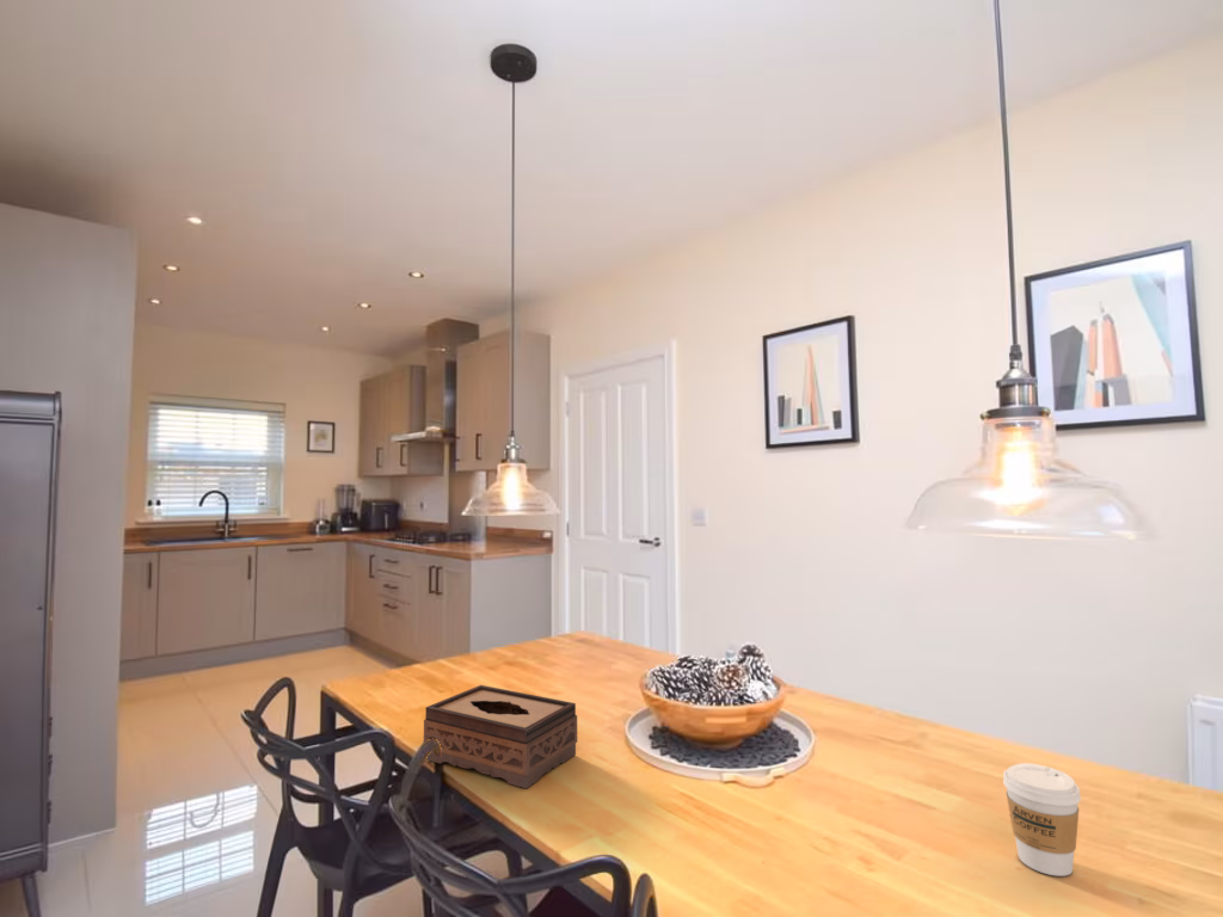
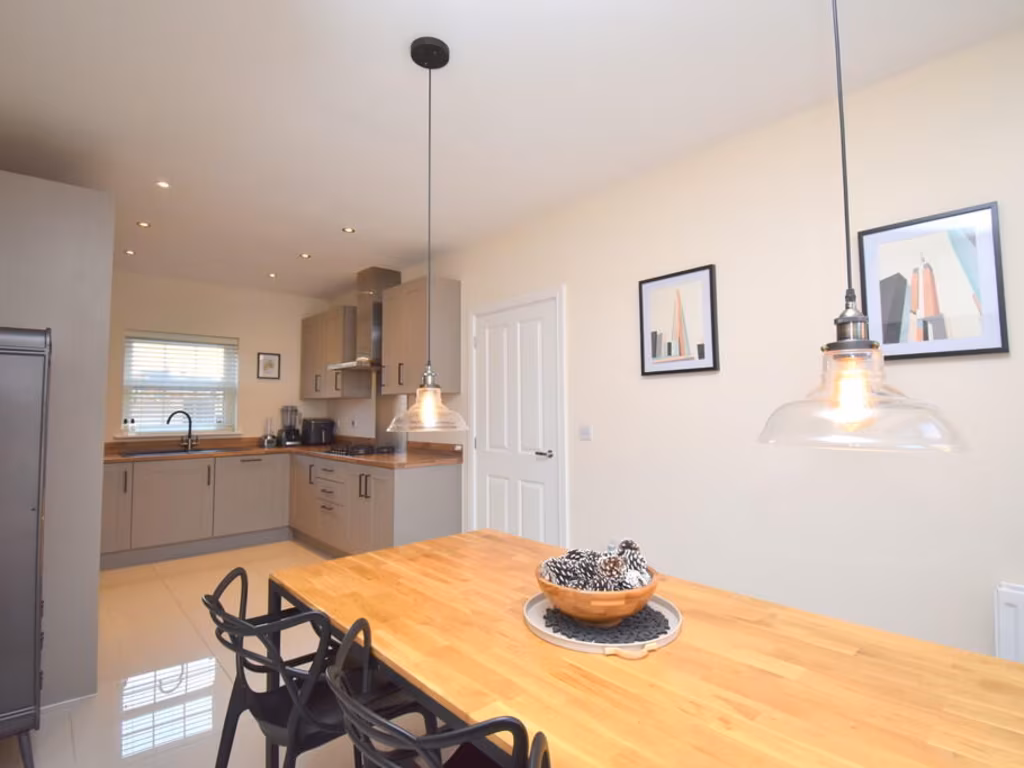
- coffee cup (1041, 817)
- tissue box (500, 731)
